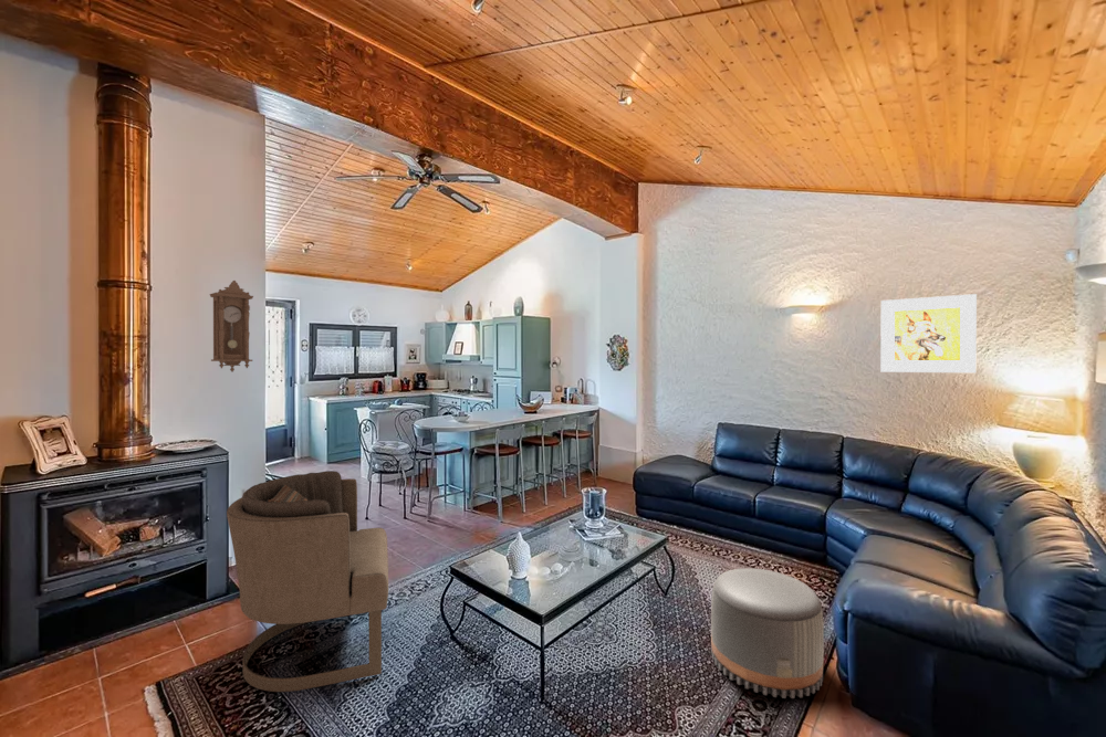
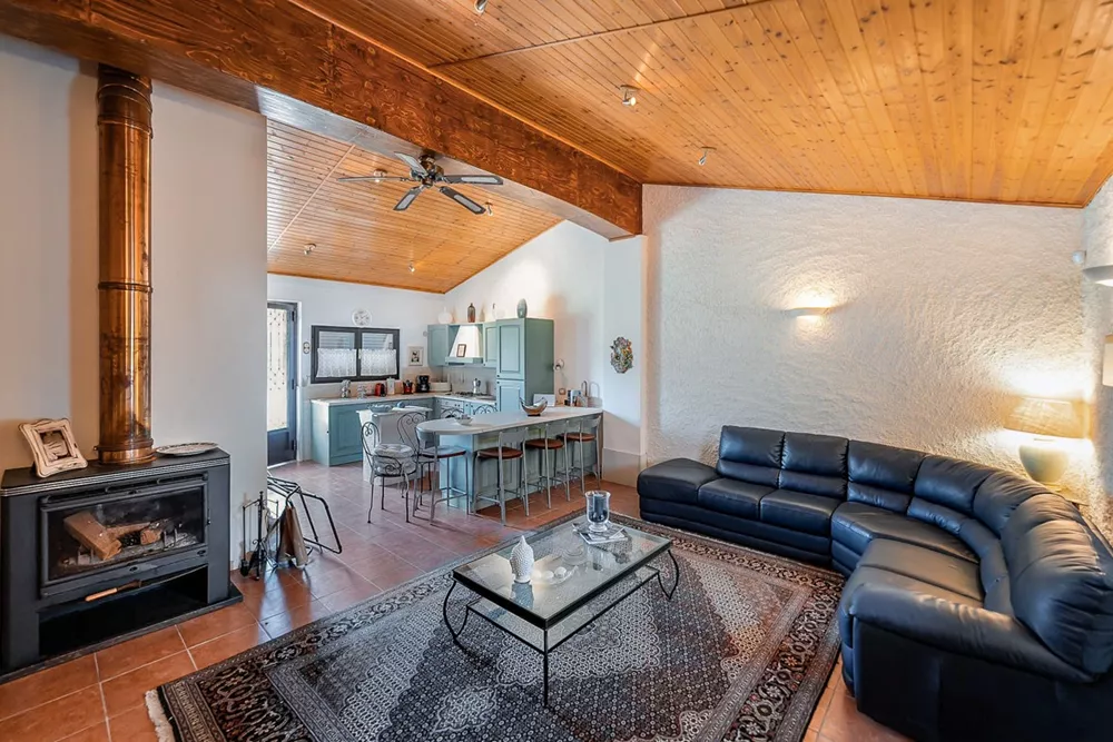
- armchair (313, 567)
- pouf (764, 621)
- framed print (926, 335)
- pendulum clock (231, 326)
